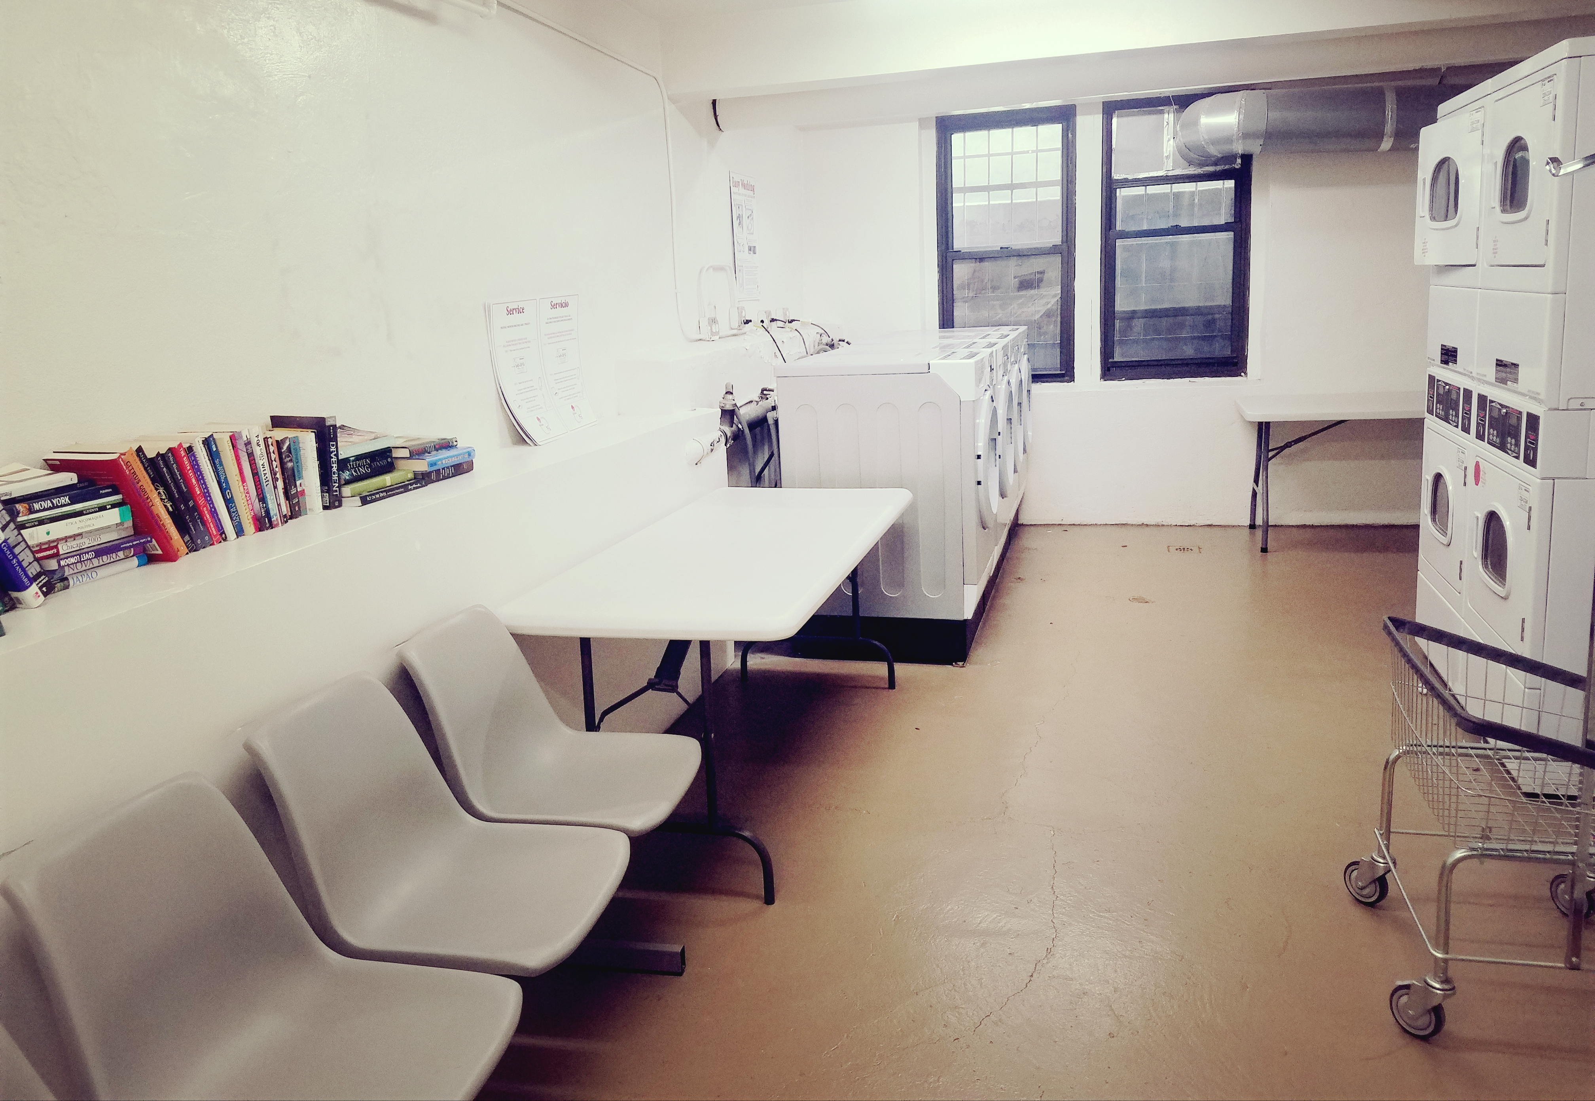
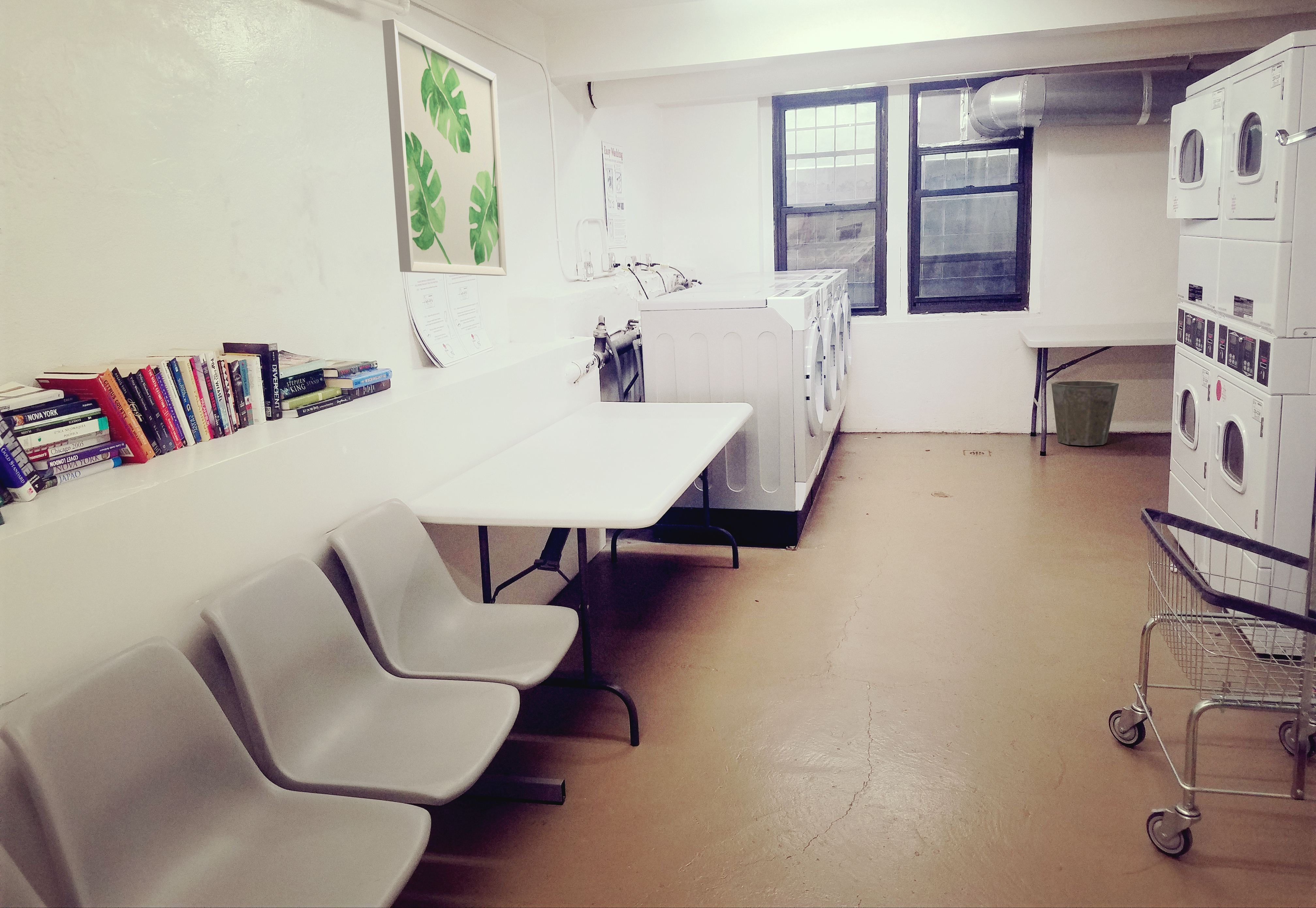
+ wall art (452, 164)
+ waste bin (1083, 413)
